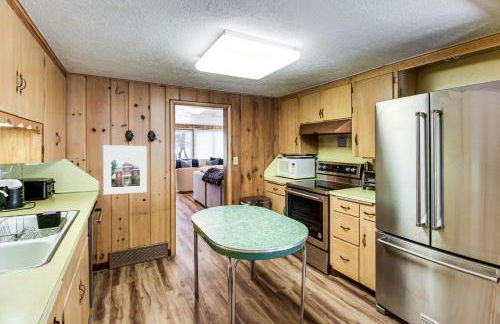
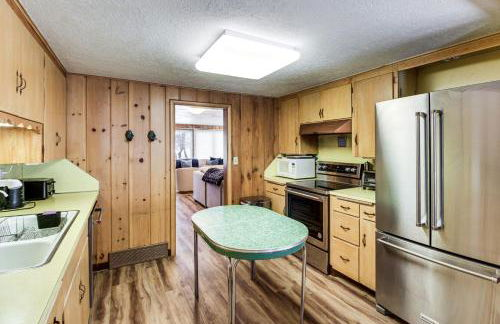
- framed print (125, 169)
